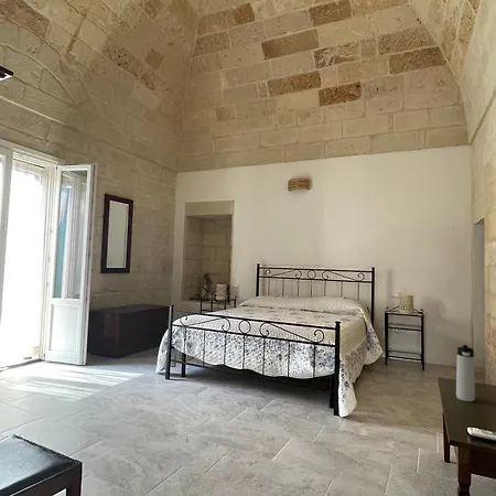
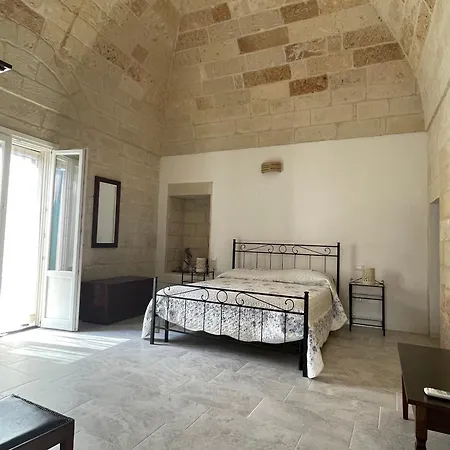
- thermos bottle (465, 373)
